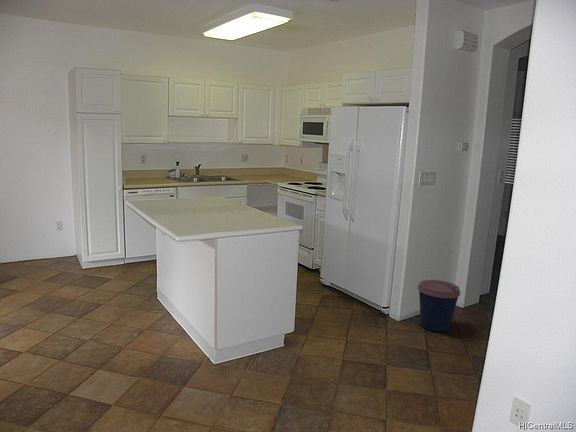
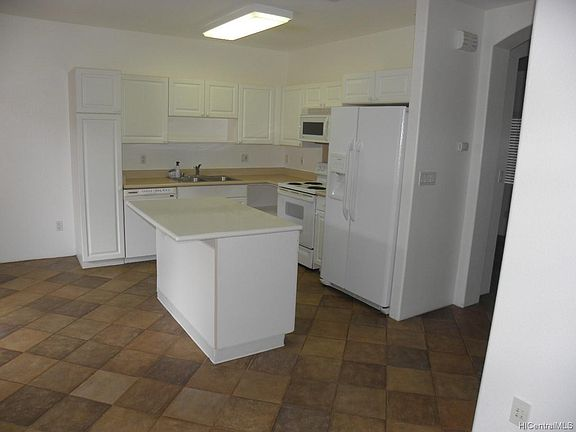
- coffee cup (437, 306)
